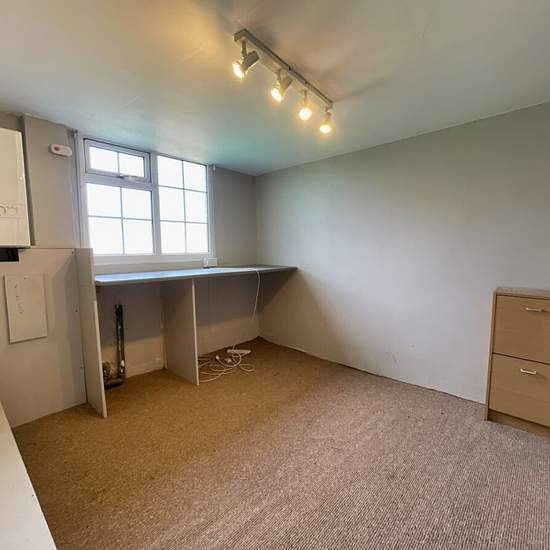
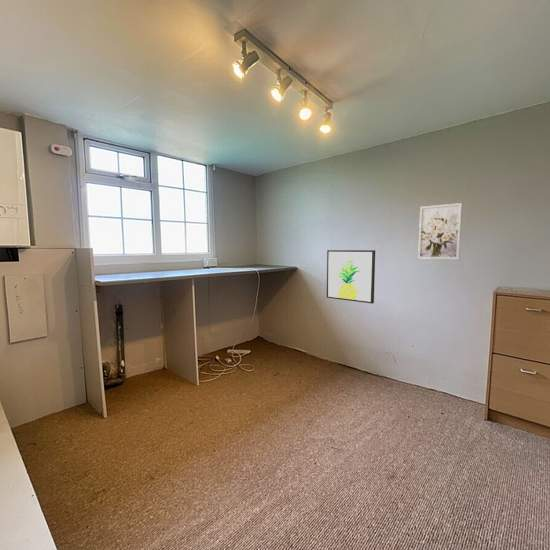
+ wall art (439, 232)
+ wall art (349, 275)
